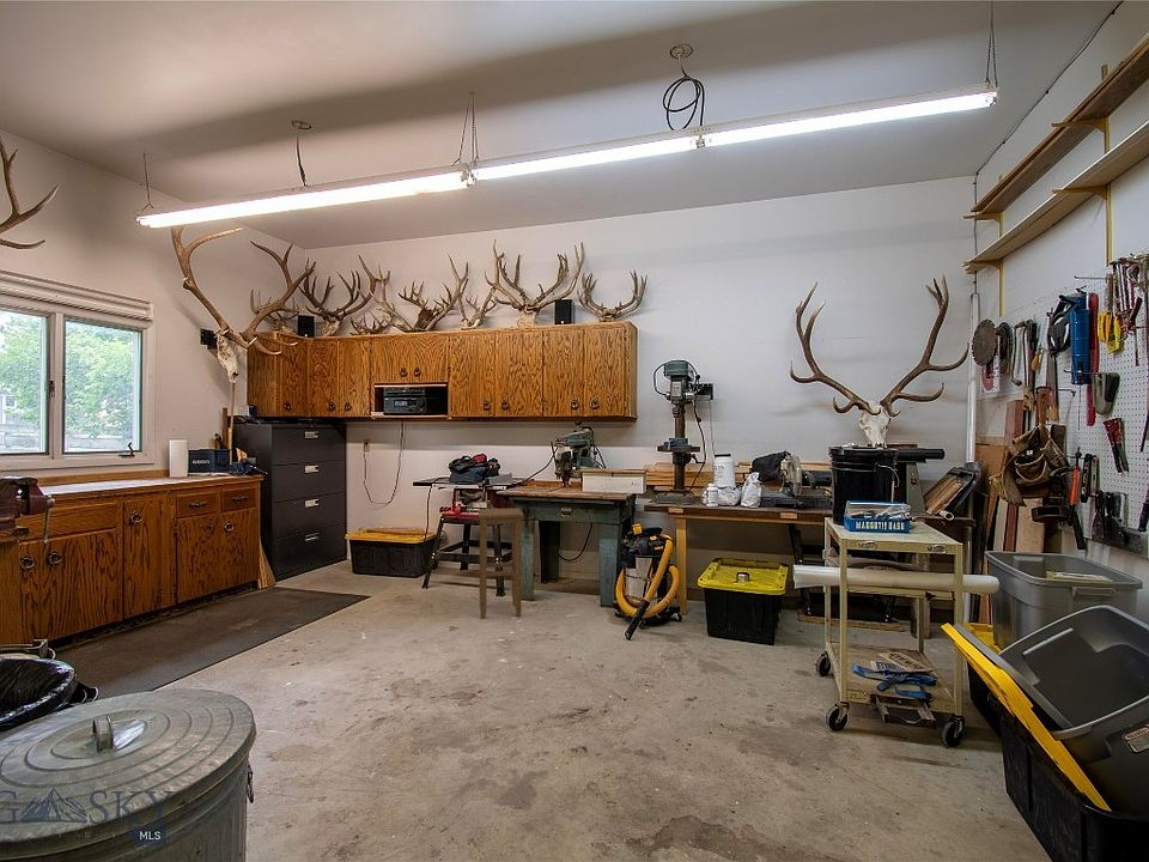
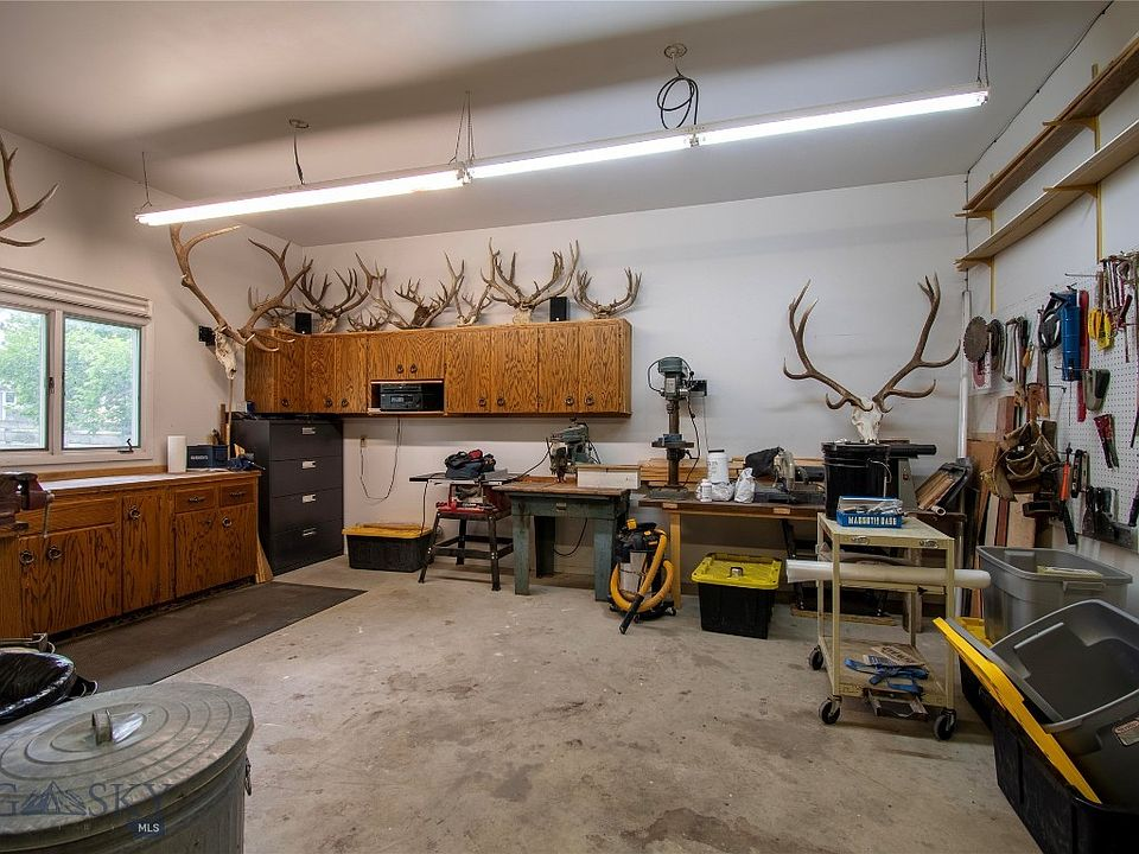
- stool (499, 563)
